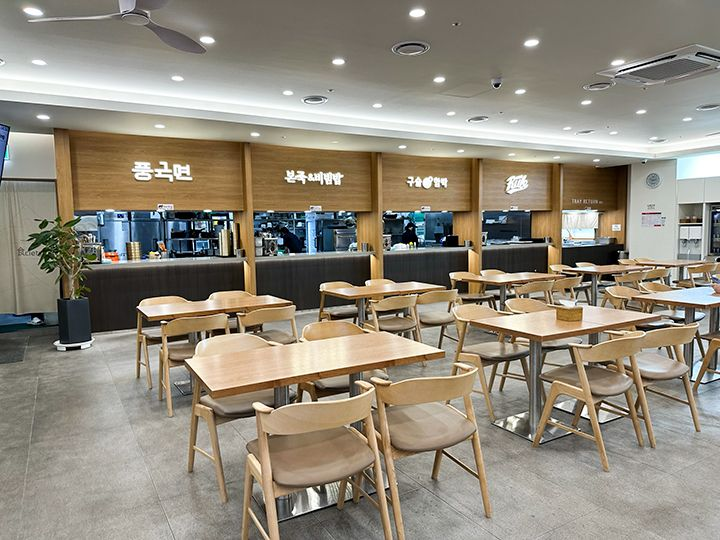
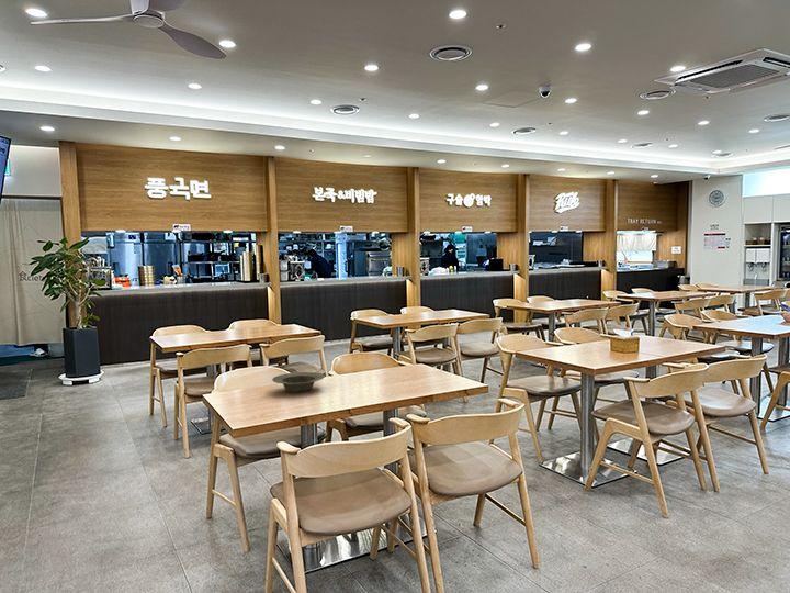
+ bowl (298, 383)
